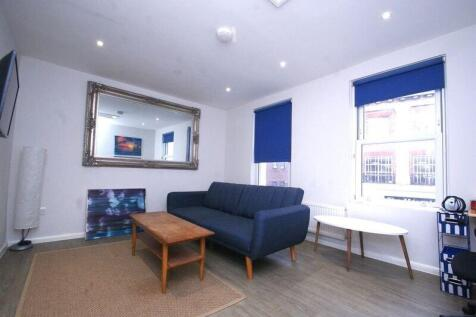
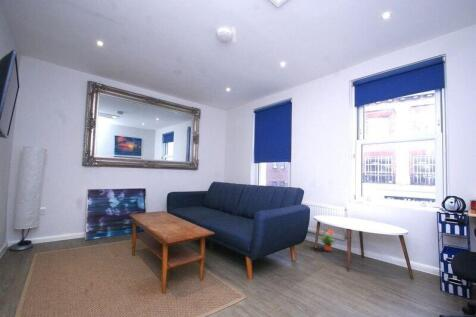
+ potted plant (328, 239)
